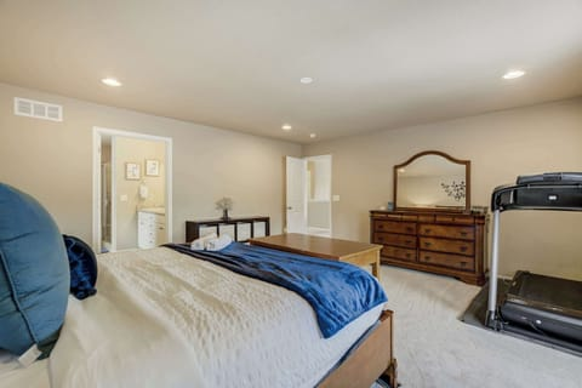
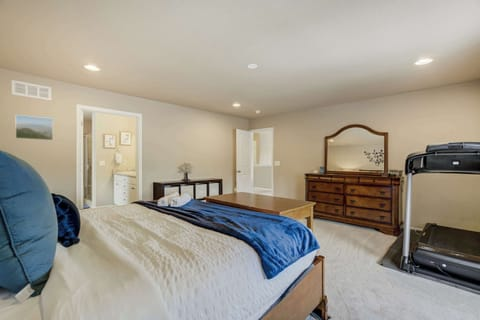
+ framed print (34, 128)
